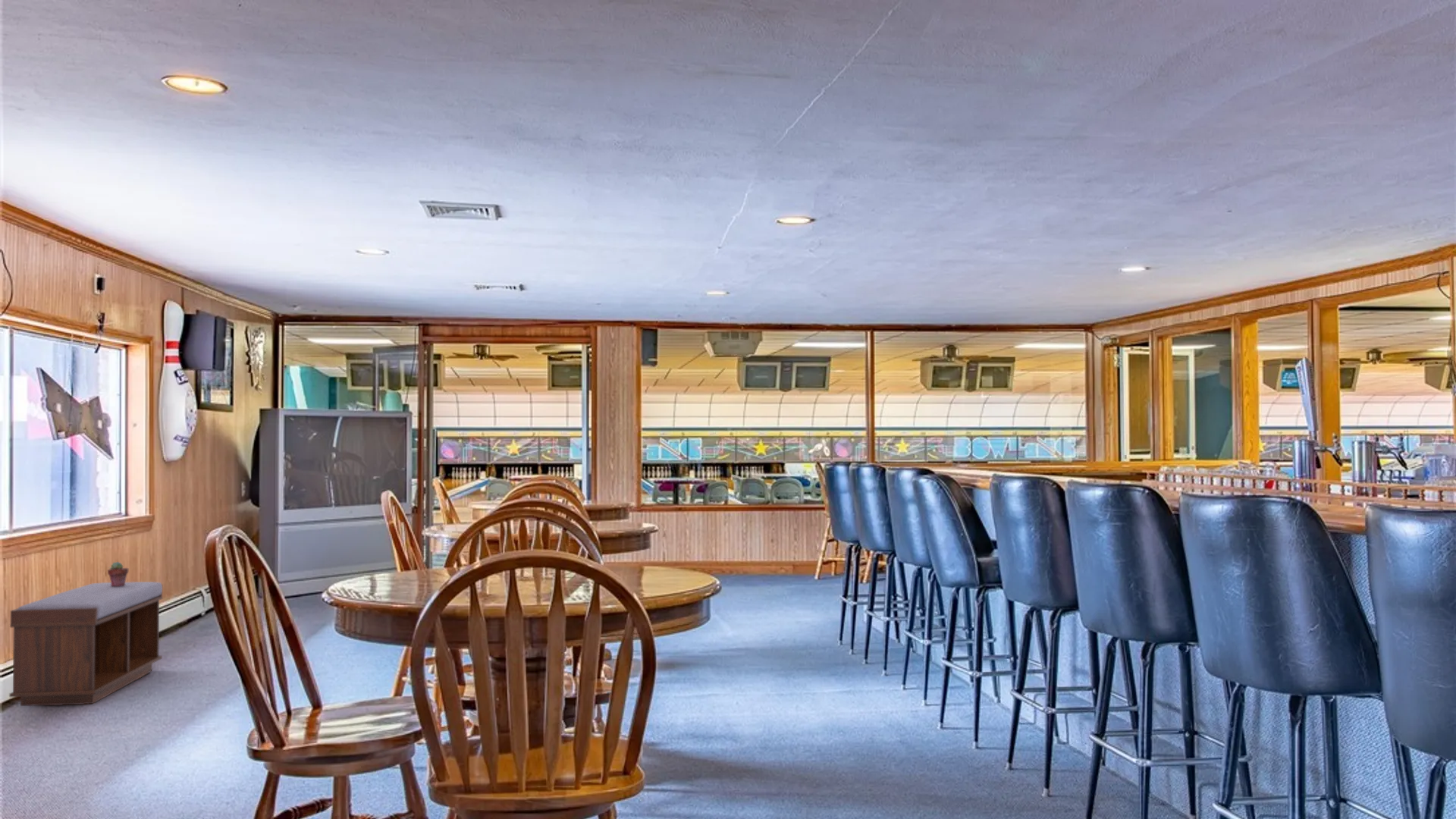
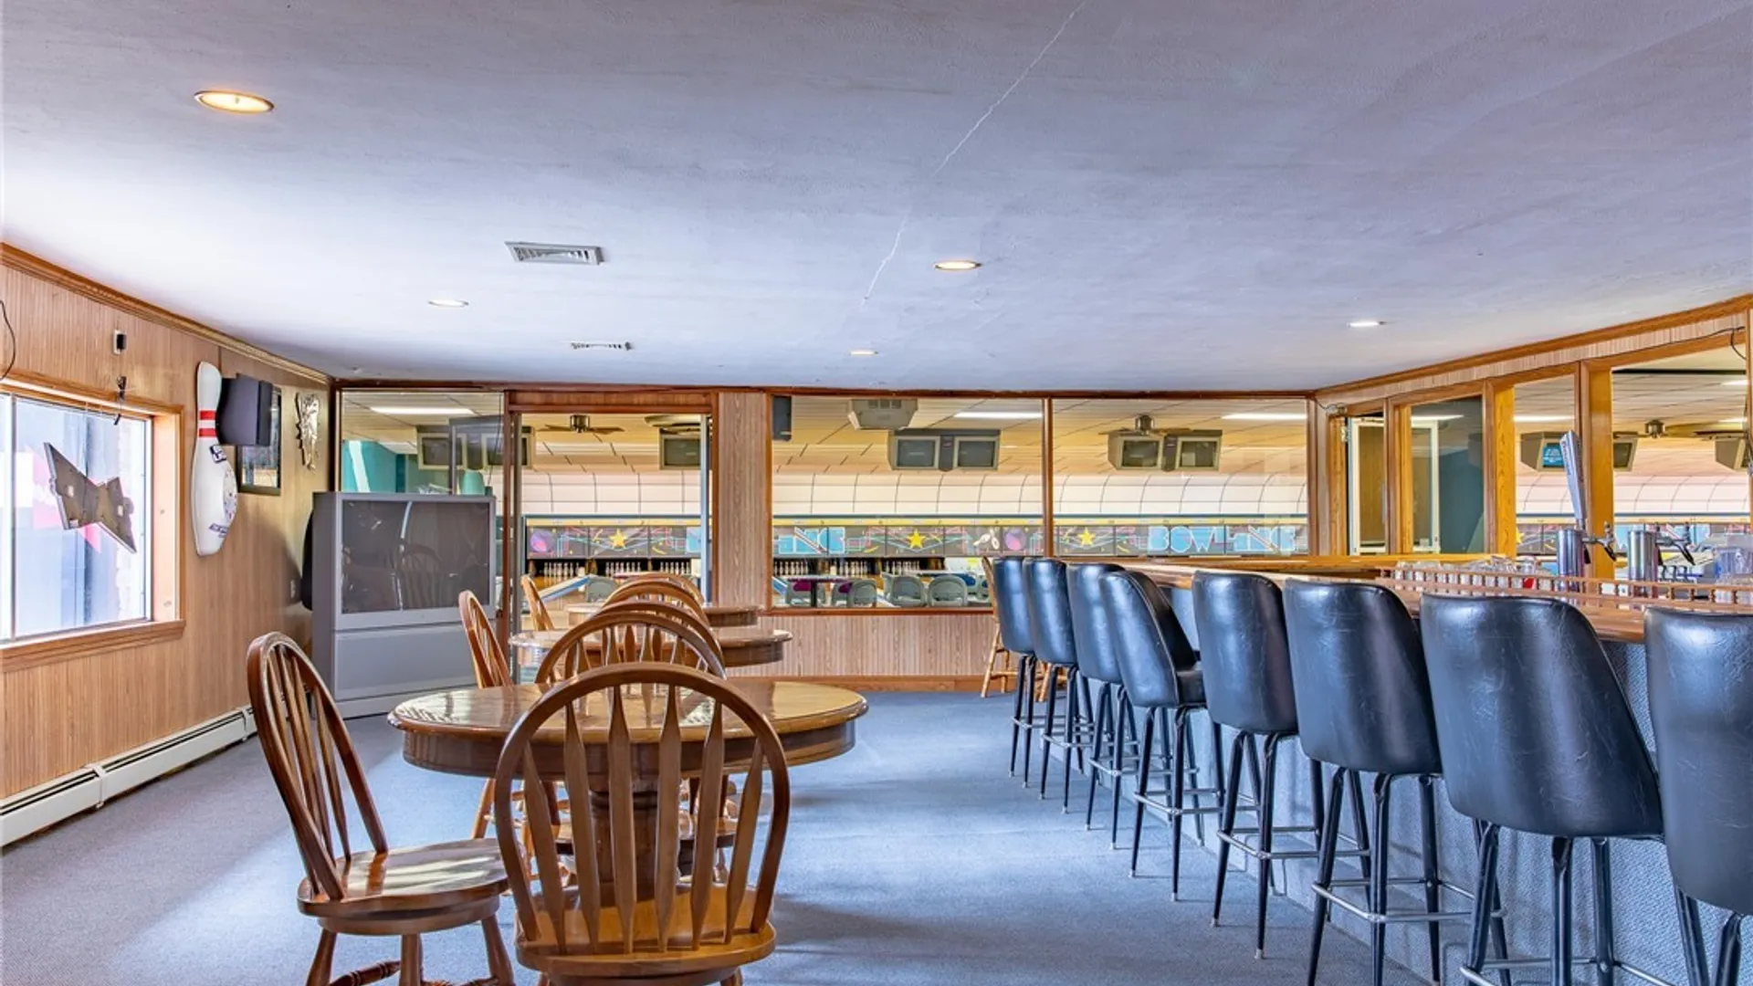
- bench (93, 639)
- potted succulent (118, 573)
